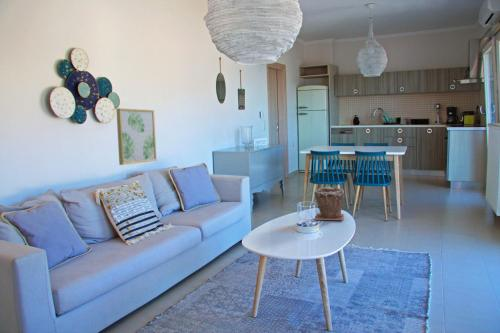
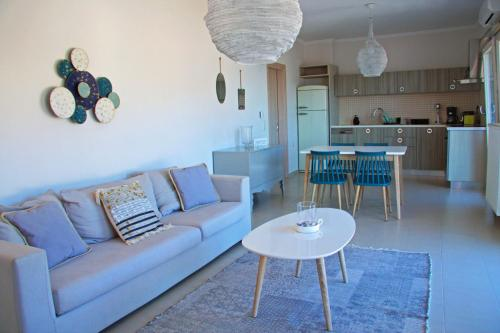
- wall art (137, 136)
- plant pot (329, 203)
